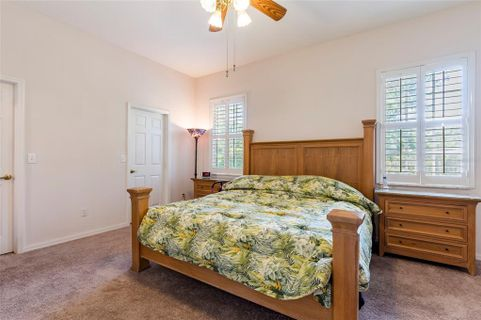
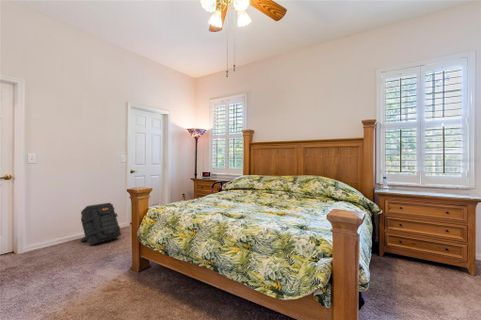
+ backpack (99, 222)
